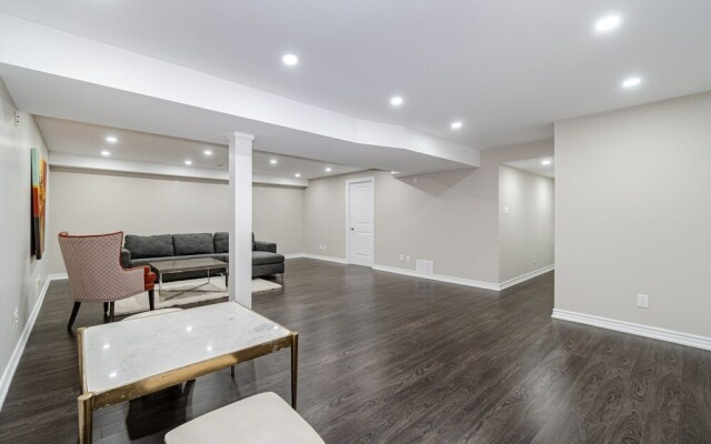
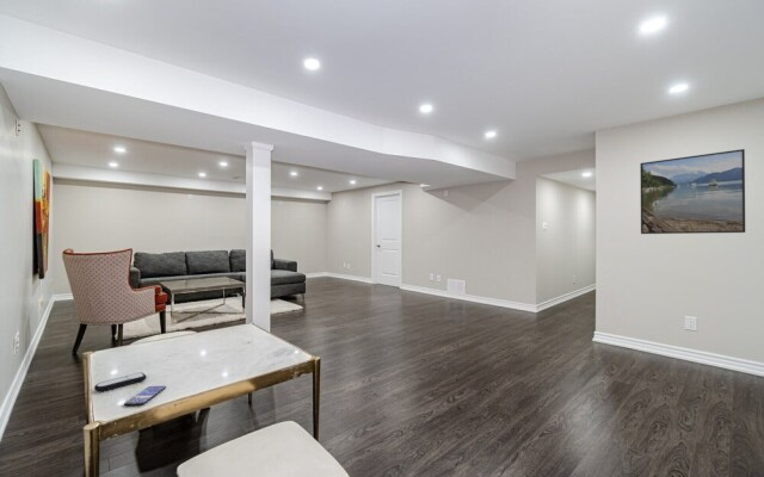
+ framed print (688, 194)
+ smartphone (146, 395)
+ remote control (121, 380)
